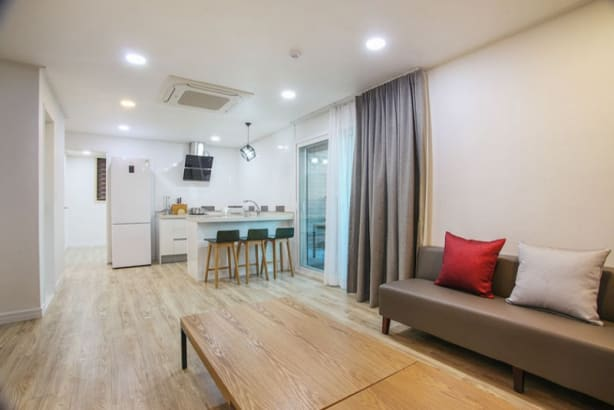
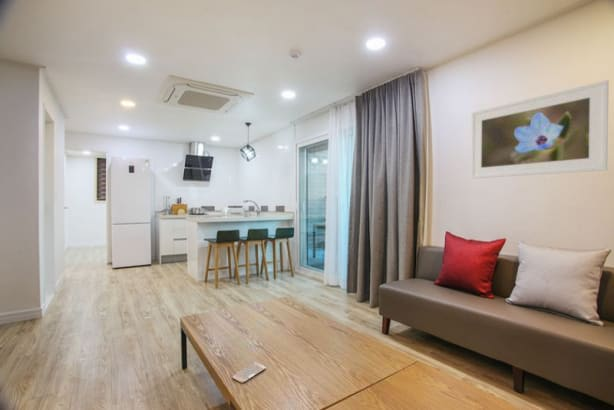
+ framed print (528, 137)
+ smartphone (249, 372)
